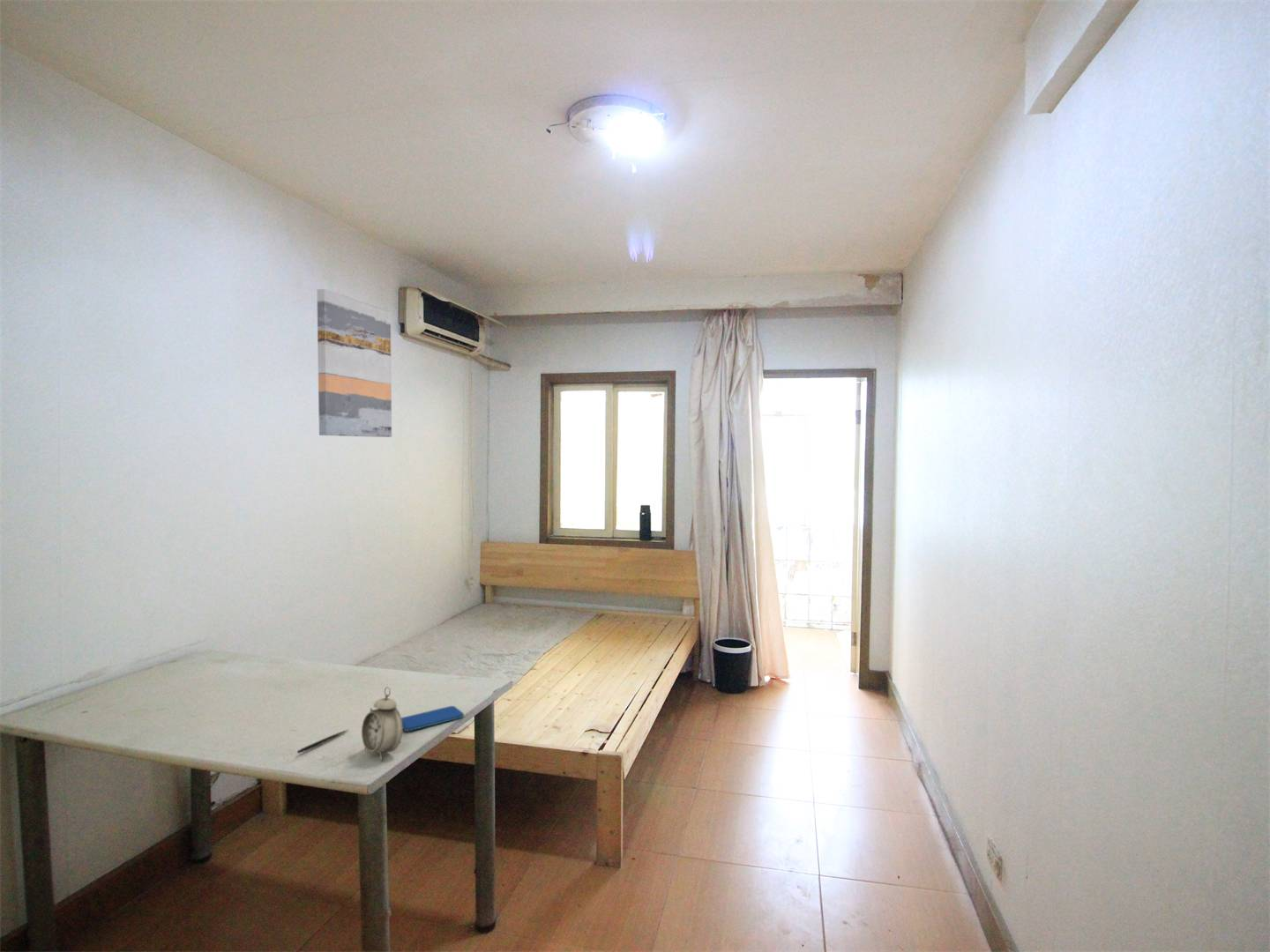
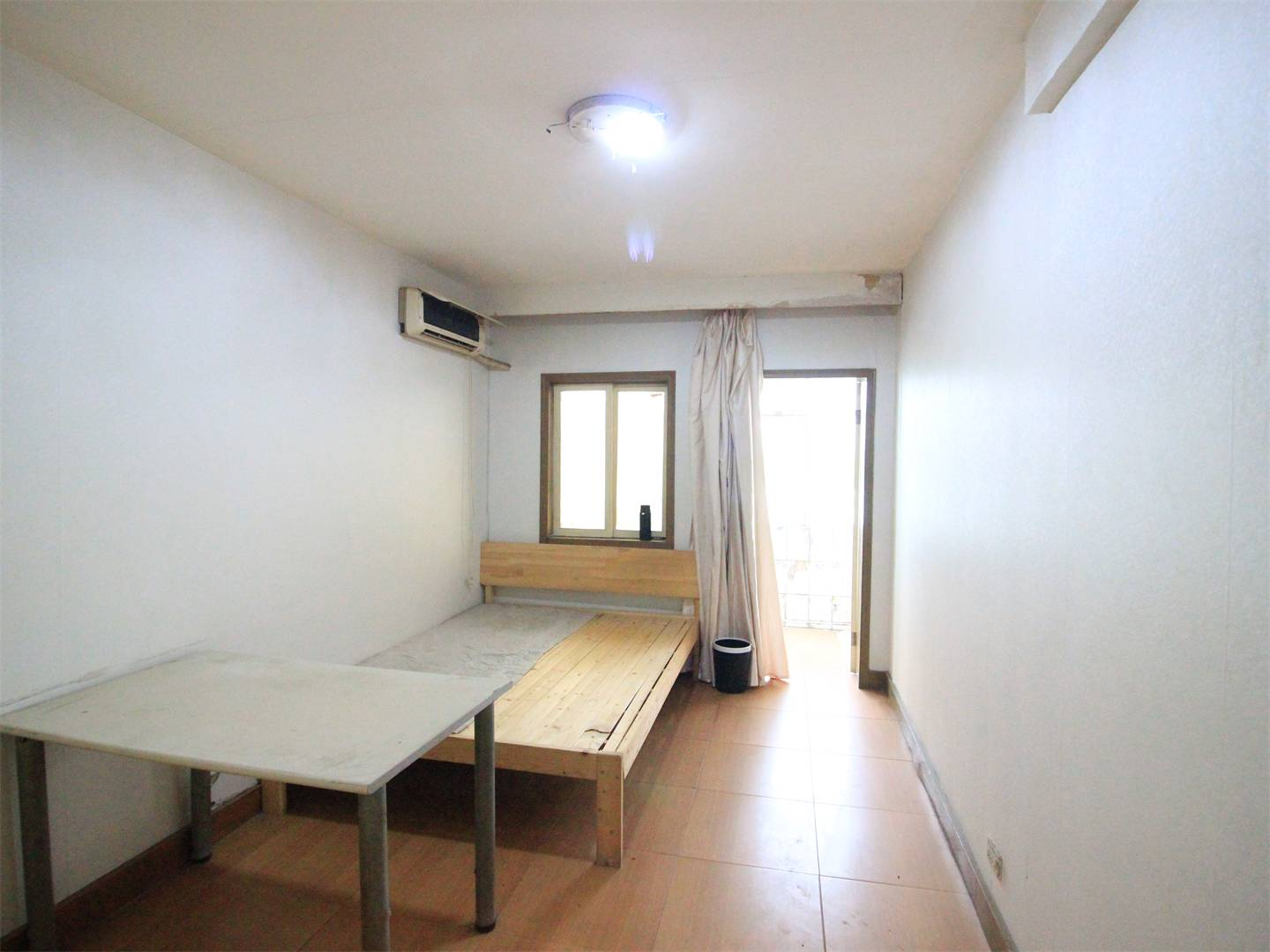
- wall art (357, 368)
- alarm clock (382, 720)
- pen (325, 740)
- smartphone (430, 718)
